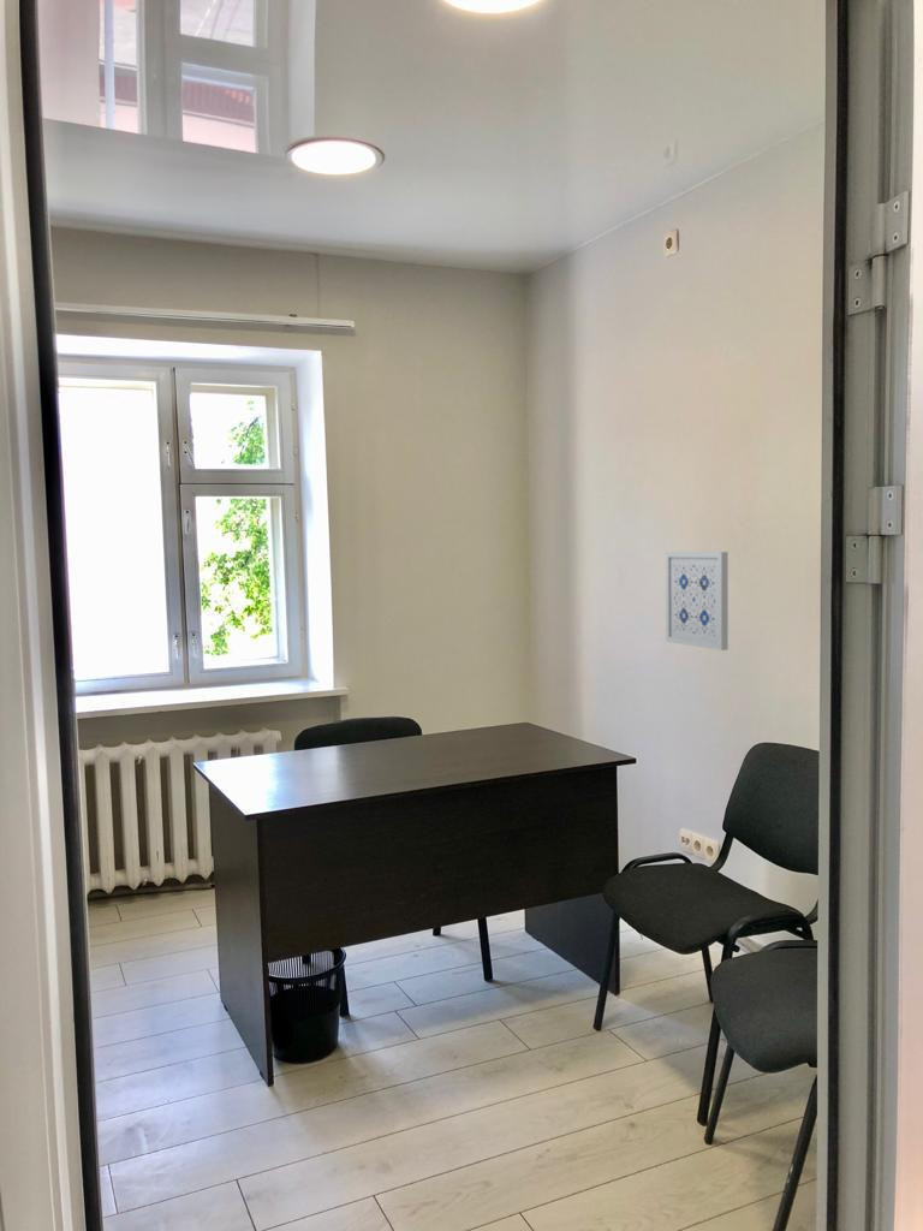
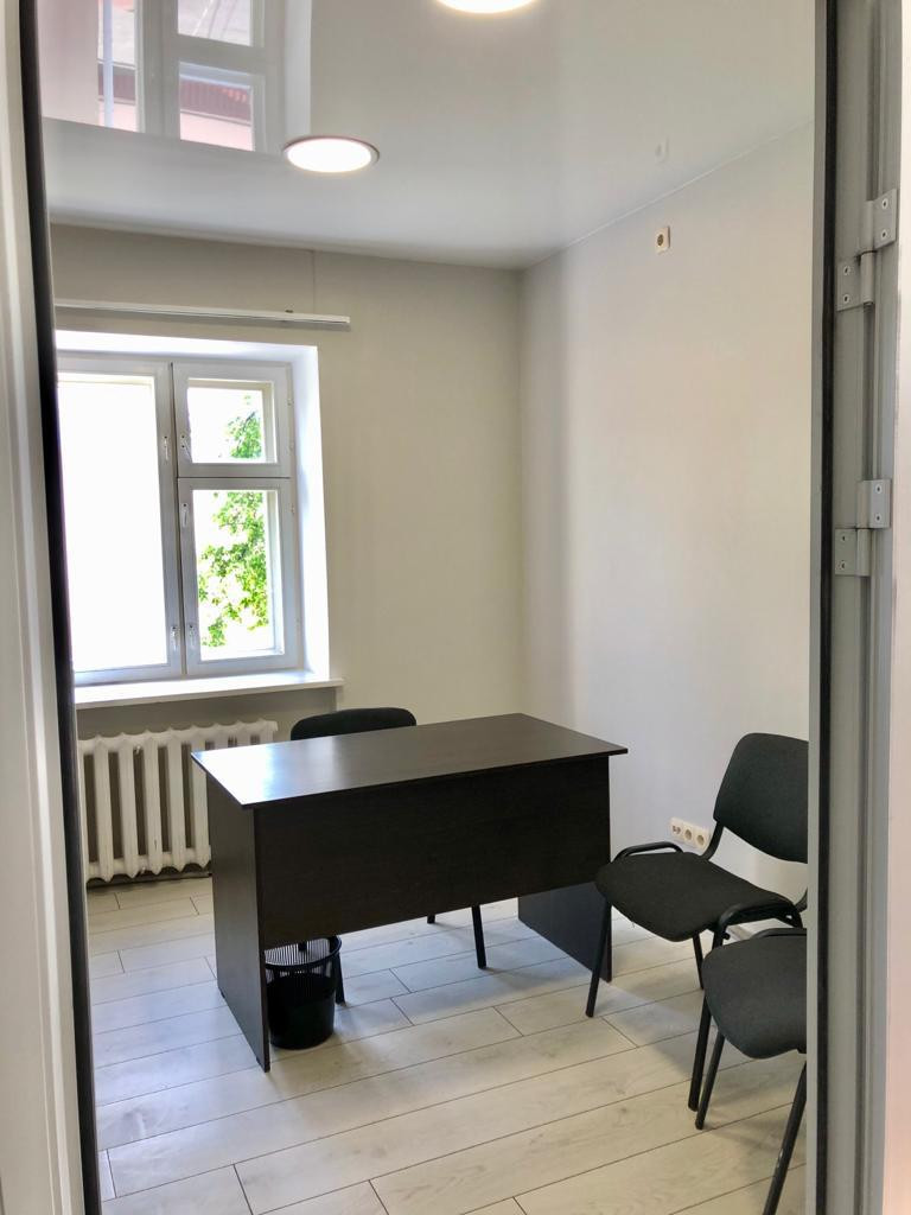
- wall art (695, 599)
